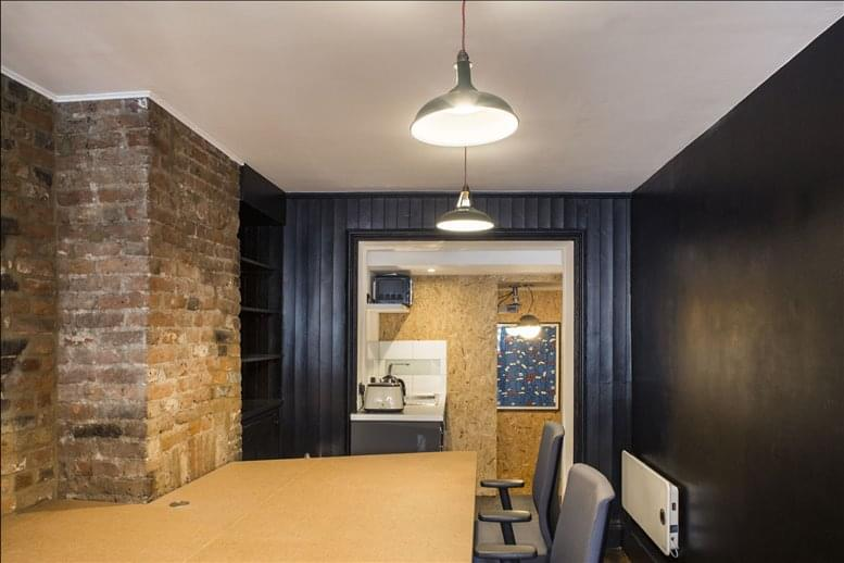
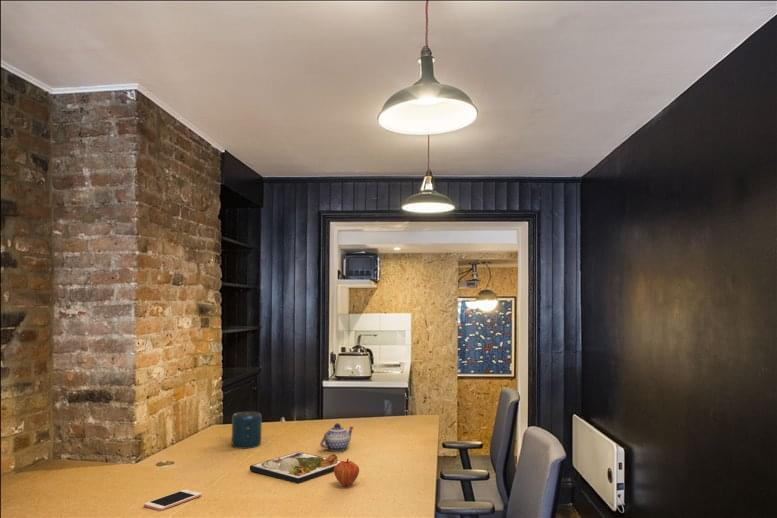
+ speaker (246, 429)
+ fruit (346, 471)
+ teapot (337, 436)
+ cell phone (173, 499)
+ dinner plate (298, 462)
